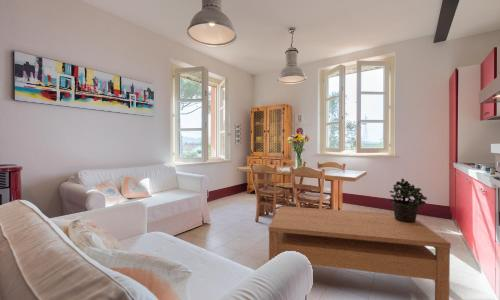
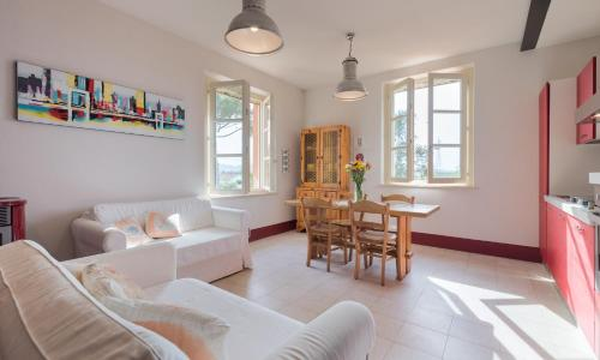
- potted plant (404, 199)
- coffee table (344, 249)
